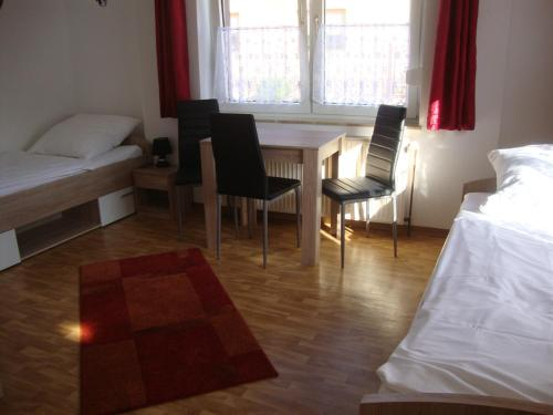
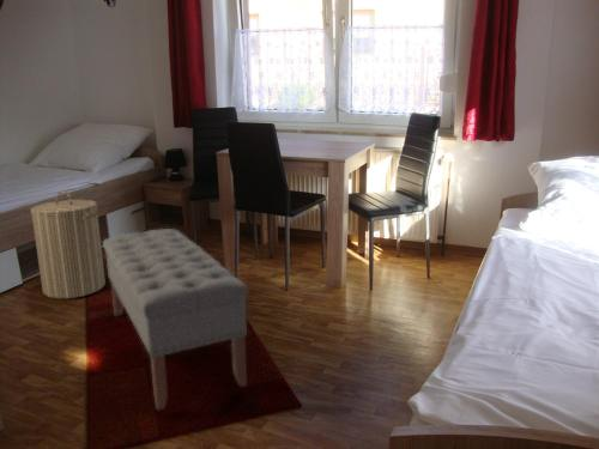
+ laundry hamper (68, 241)
+ bench (168, 301)
